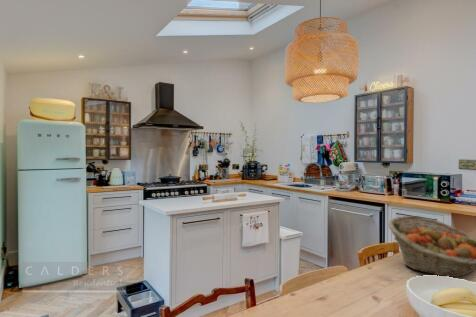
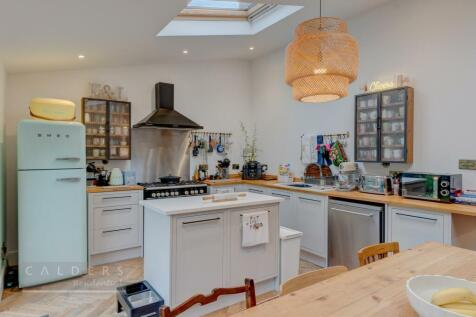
- fruit basket (434, 243)
